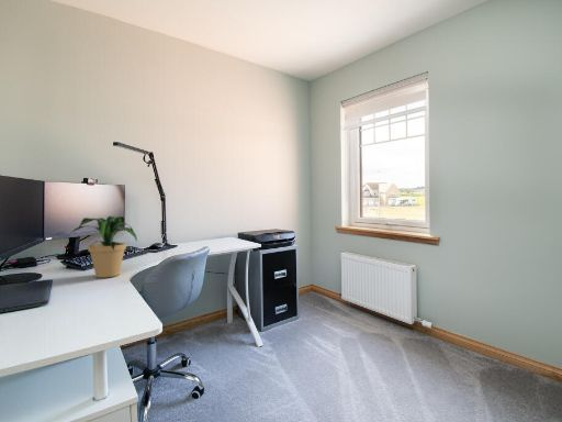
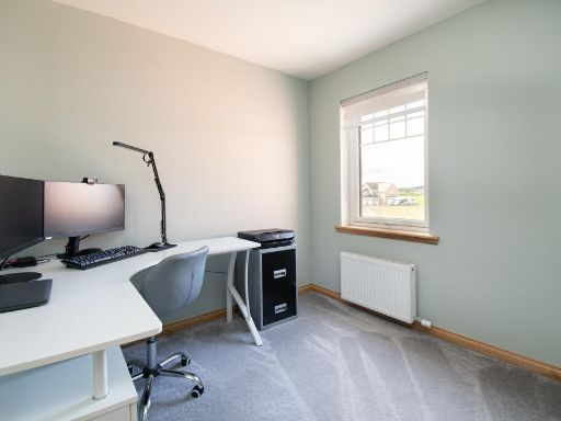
- potted plant (108, 245)
